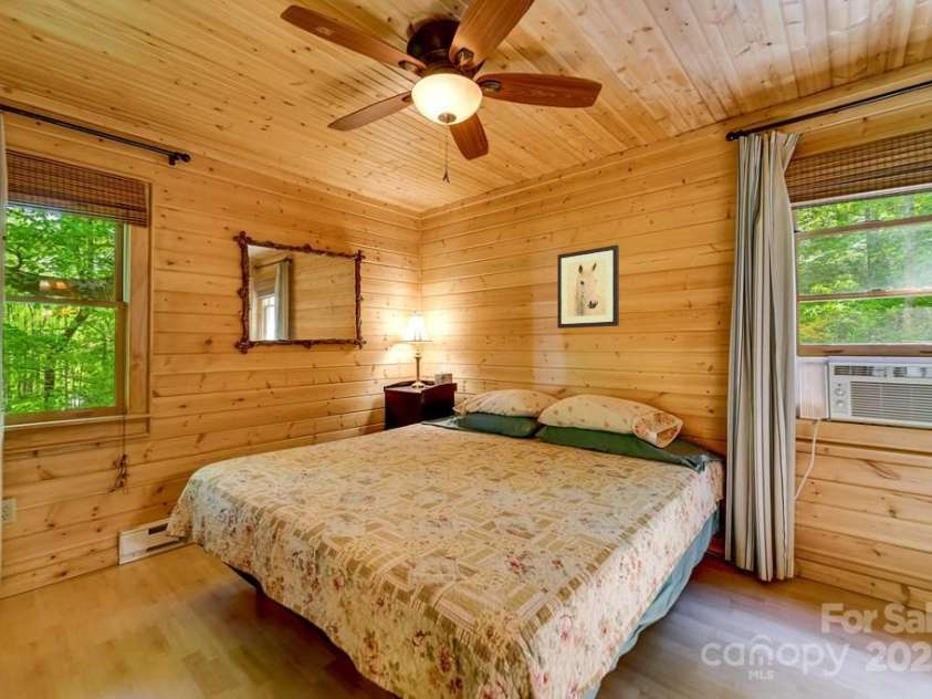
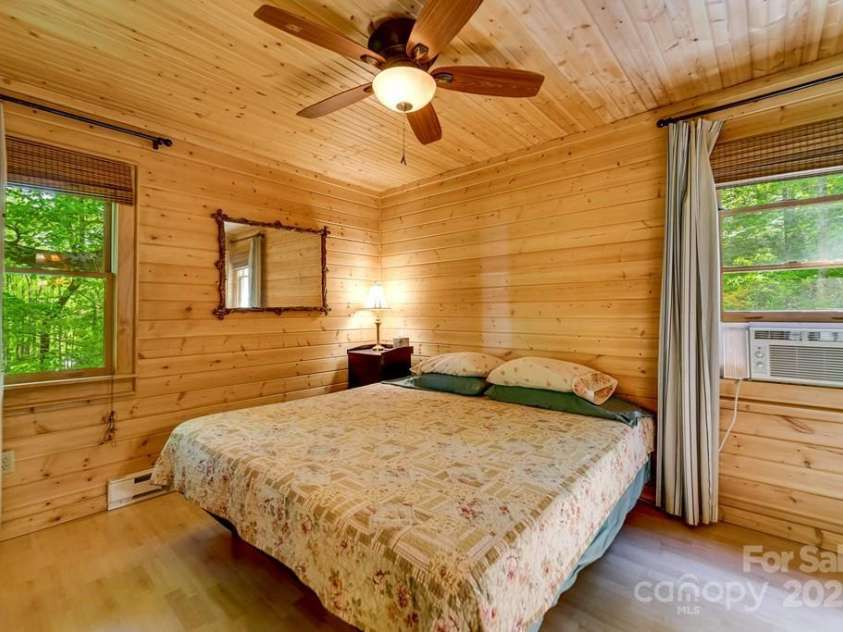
- wall art (586, 289)
